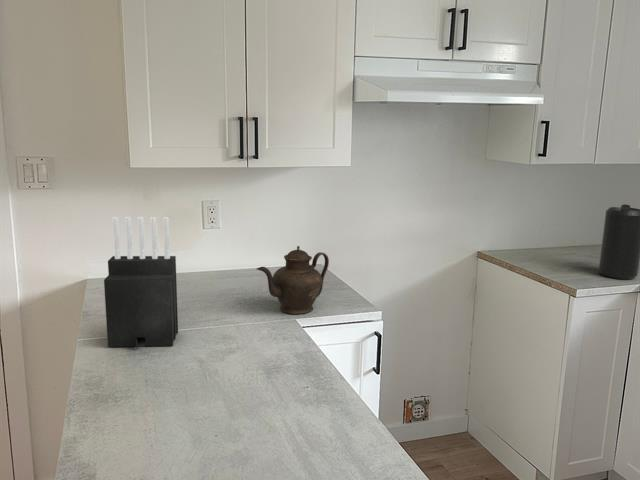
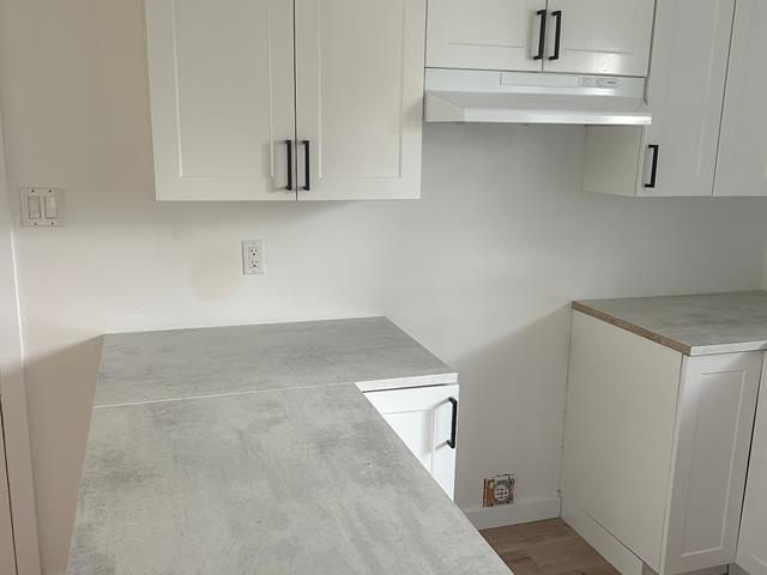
- teapot (293, 278)
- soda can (621, 240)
- knife block (140, 281)
